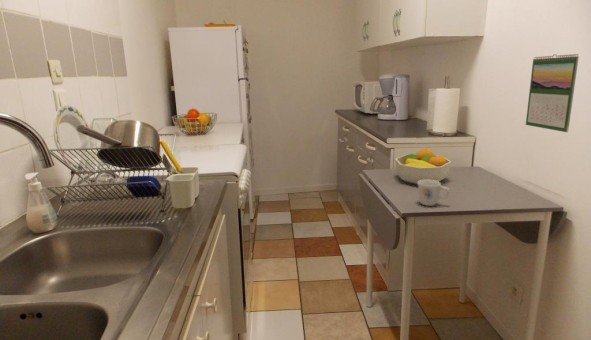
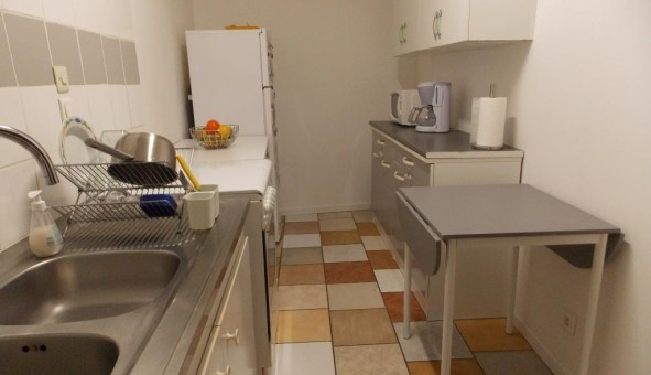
- fruit bowl (422, 165)
- calendar (549, 92)
- mug (433, 193)
